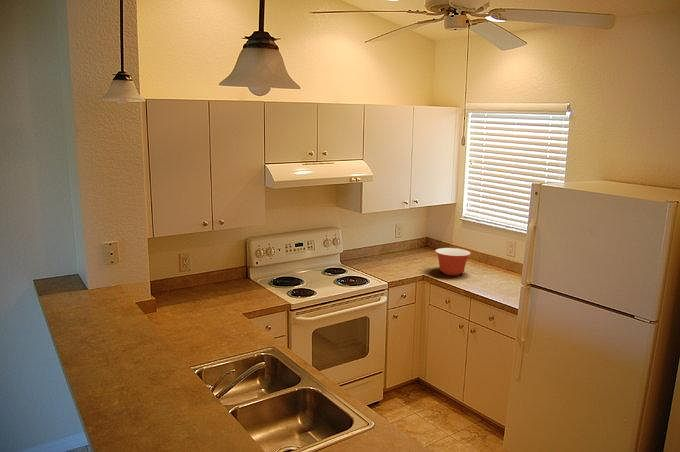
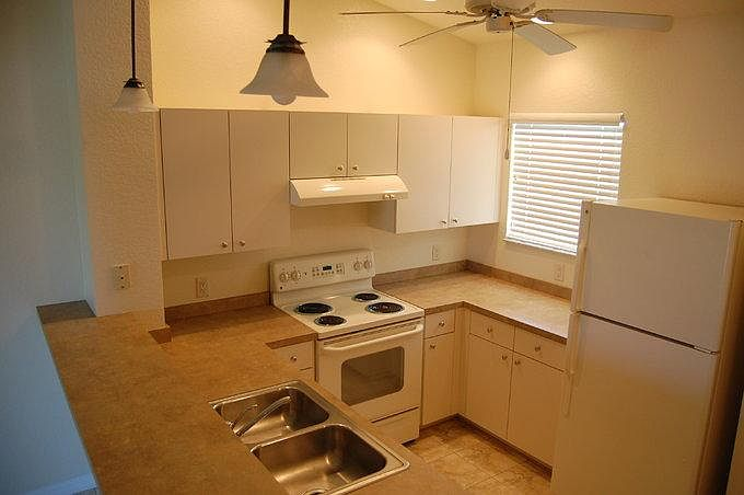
- mixing bowl (452, 262)
